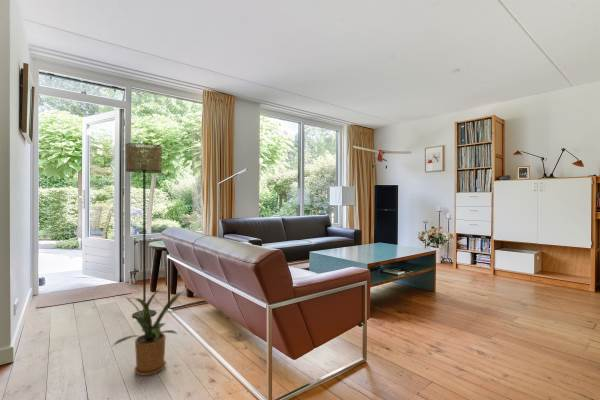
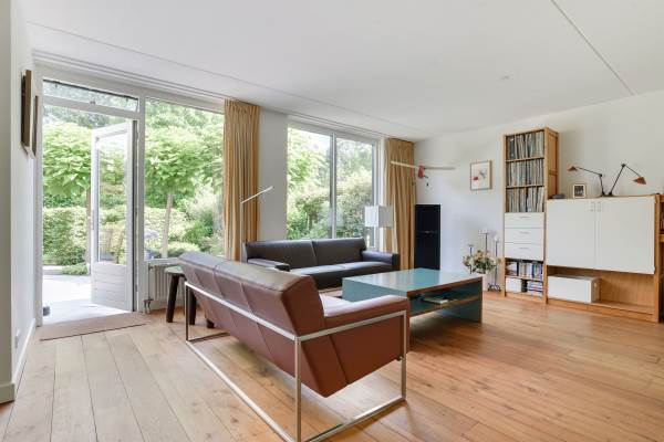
- floor lamp (144, 230)
- house plant (153, 330)
